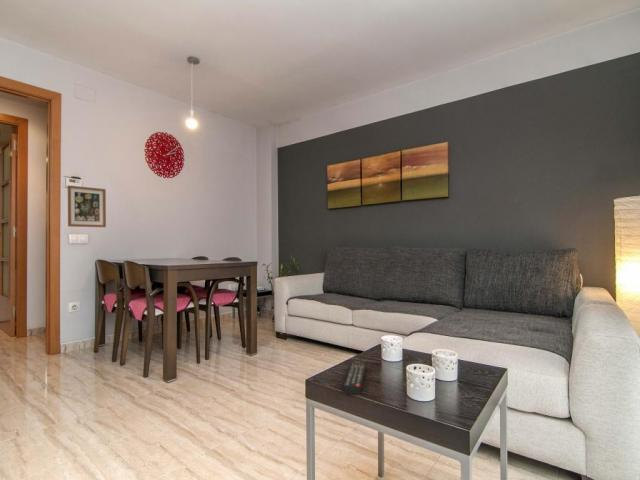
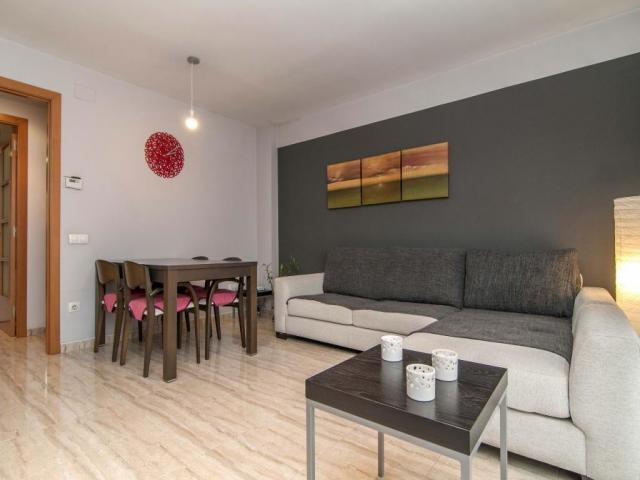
- wall art (87, 207)
- remote control (355, 375)
